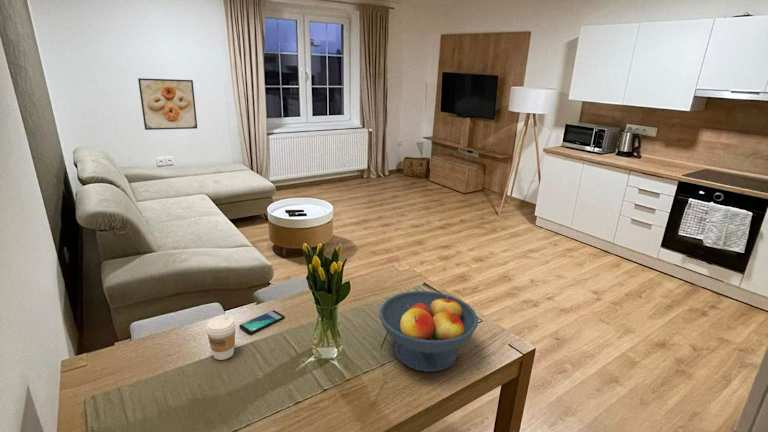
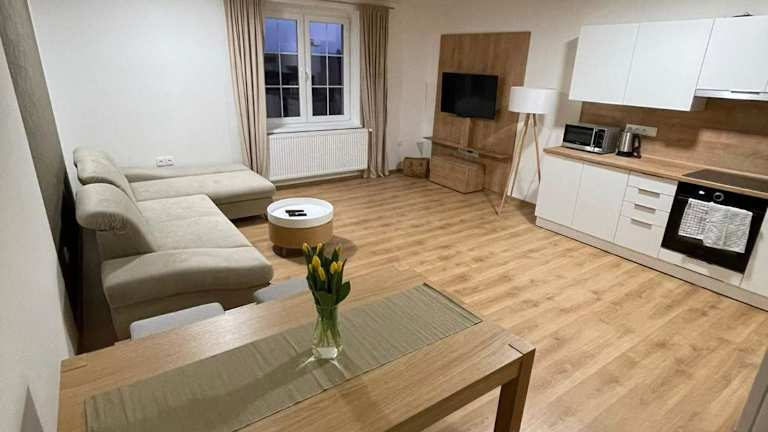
- fruit bowl (427, 326)
- coffee cup (222, 337)
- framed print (169, 104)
- smartphone (262, 321)
